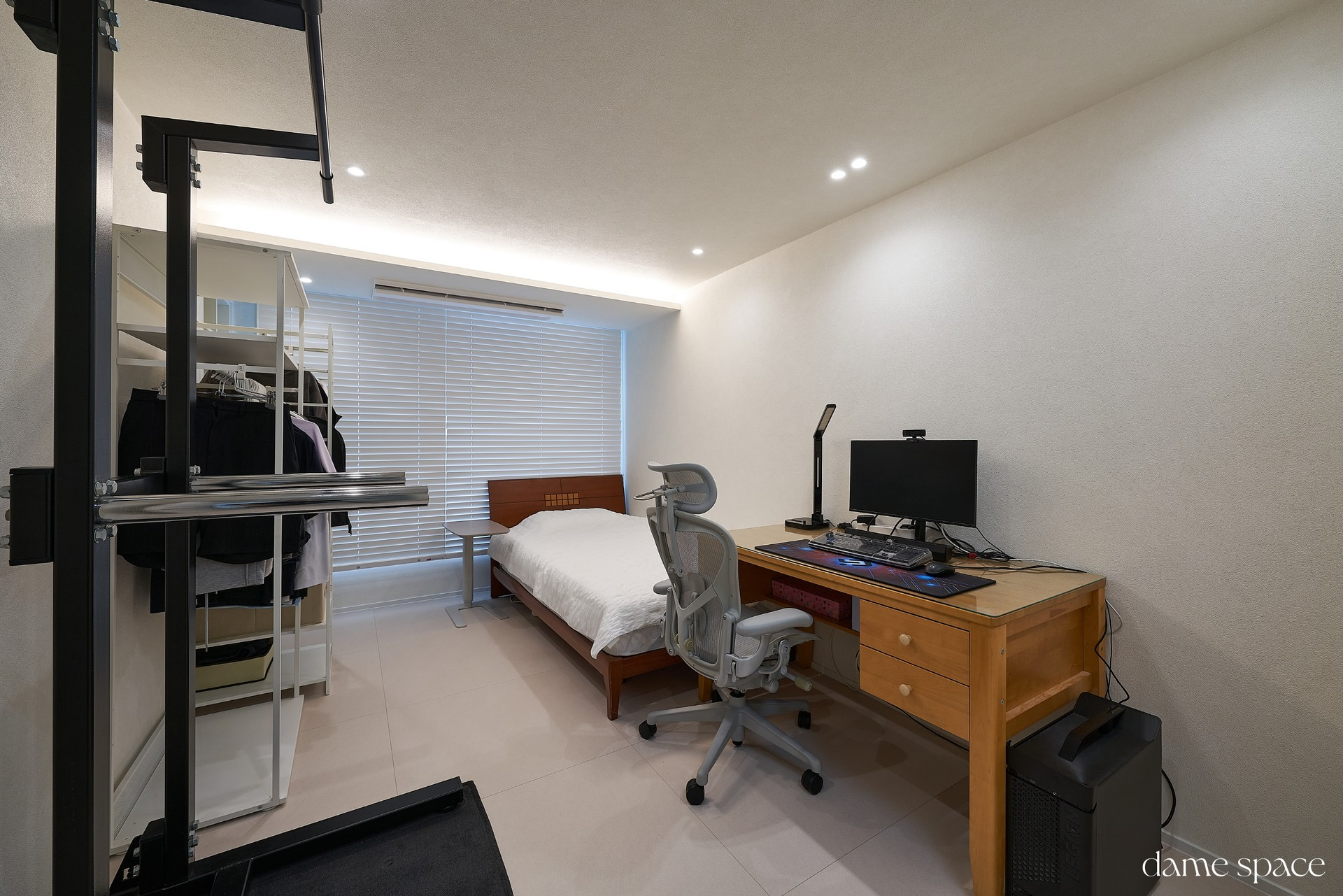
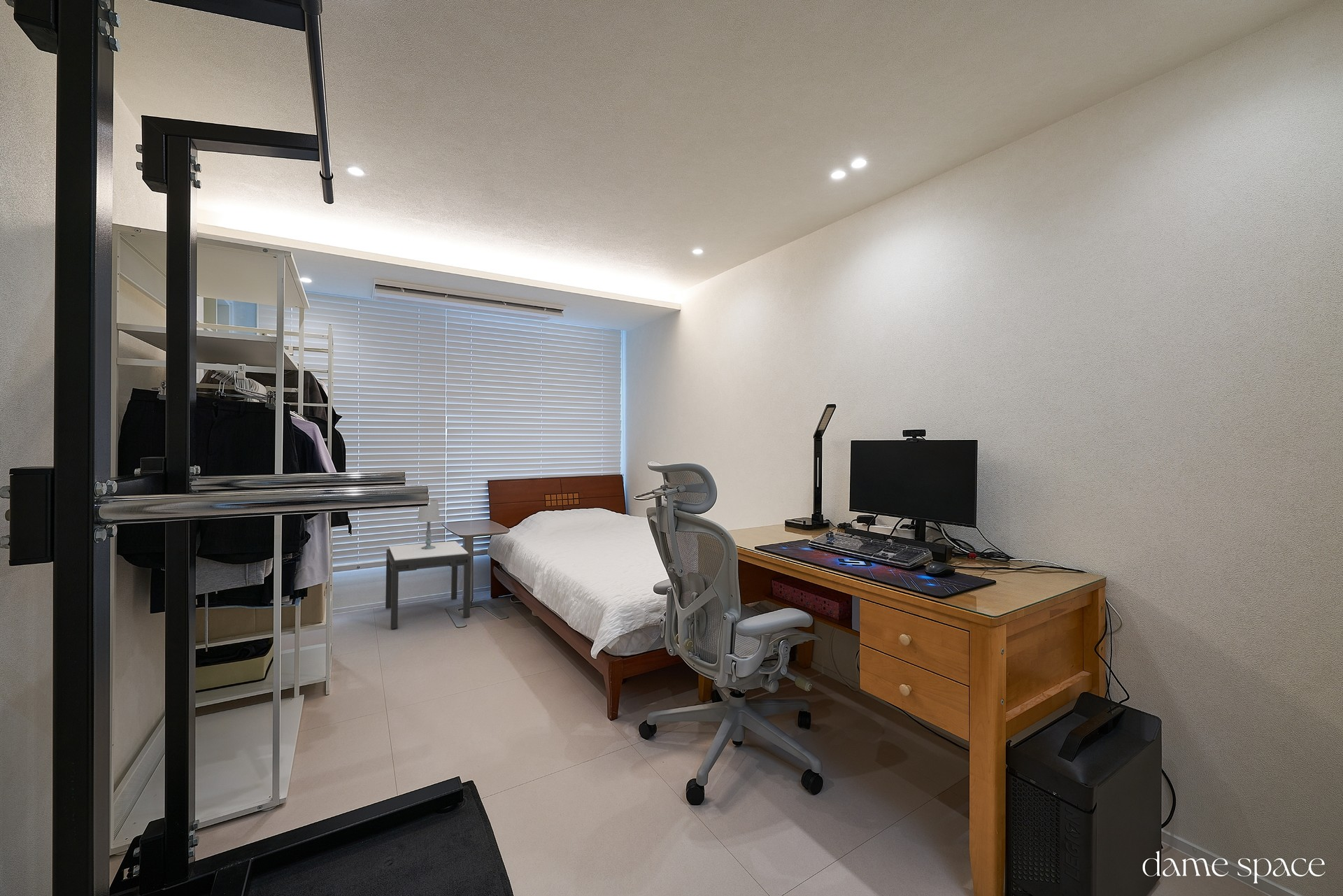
+ side table (426, 568)
+ table lamp (428, 524)
